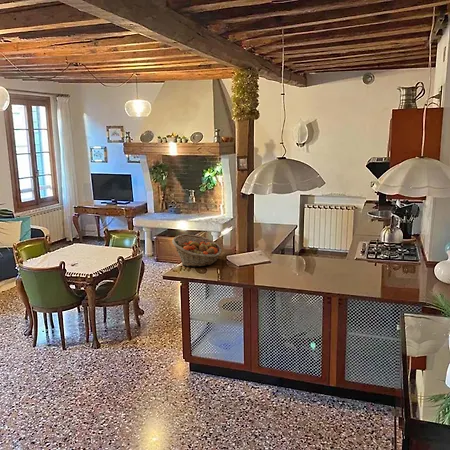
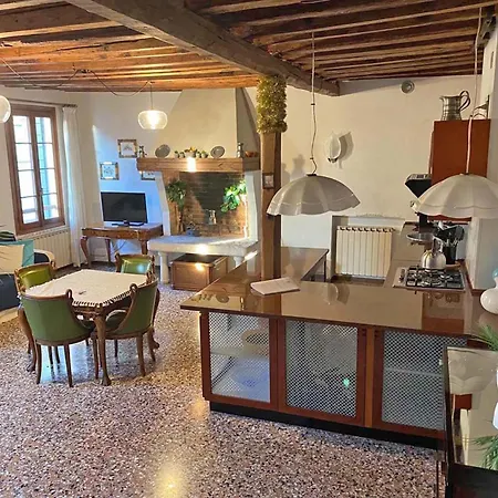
- fruit basket (197, 249)
